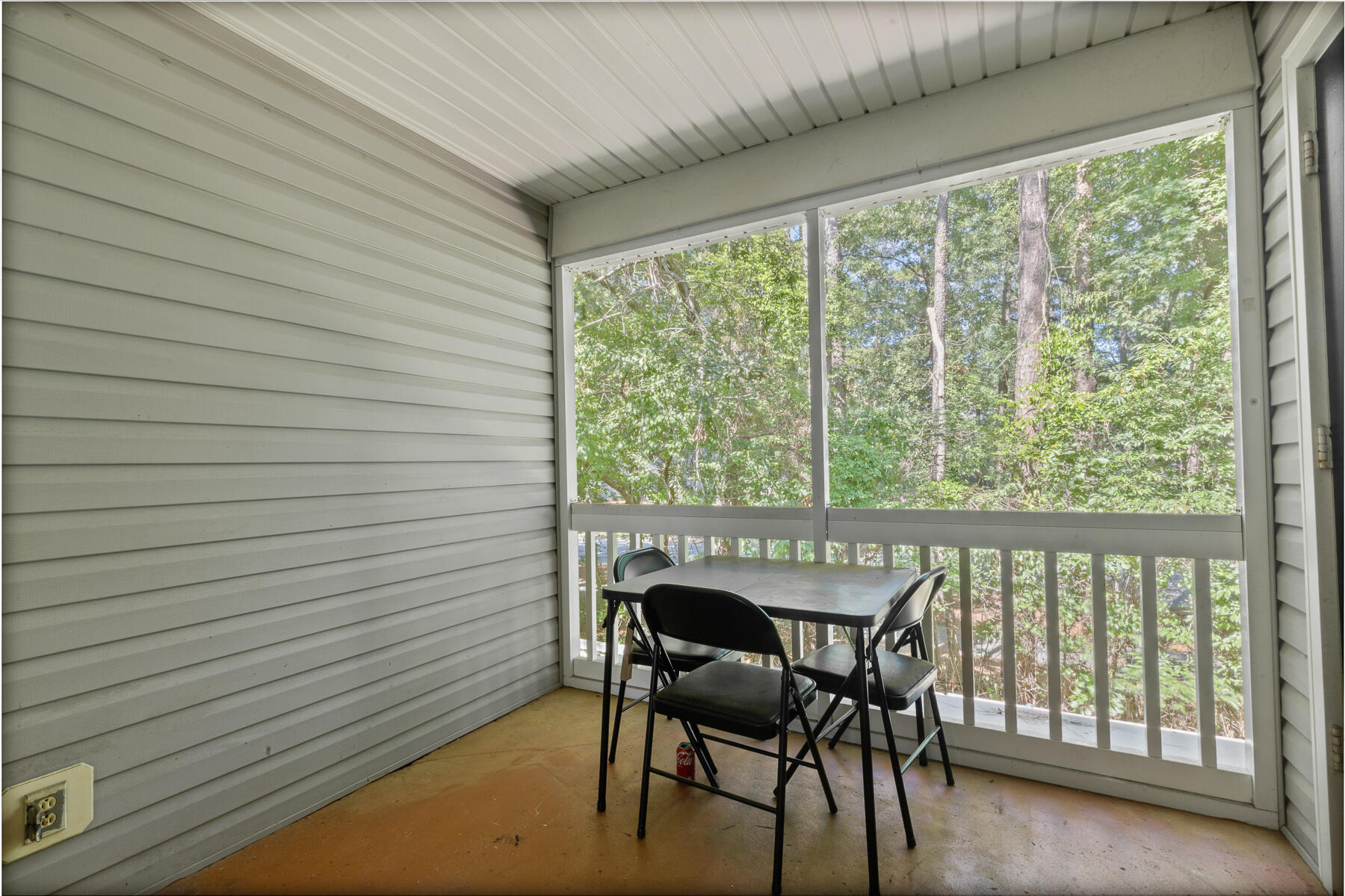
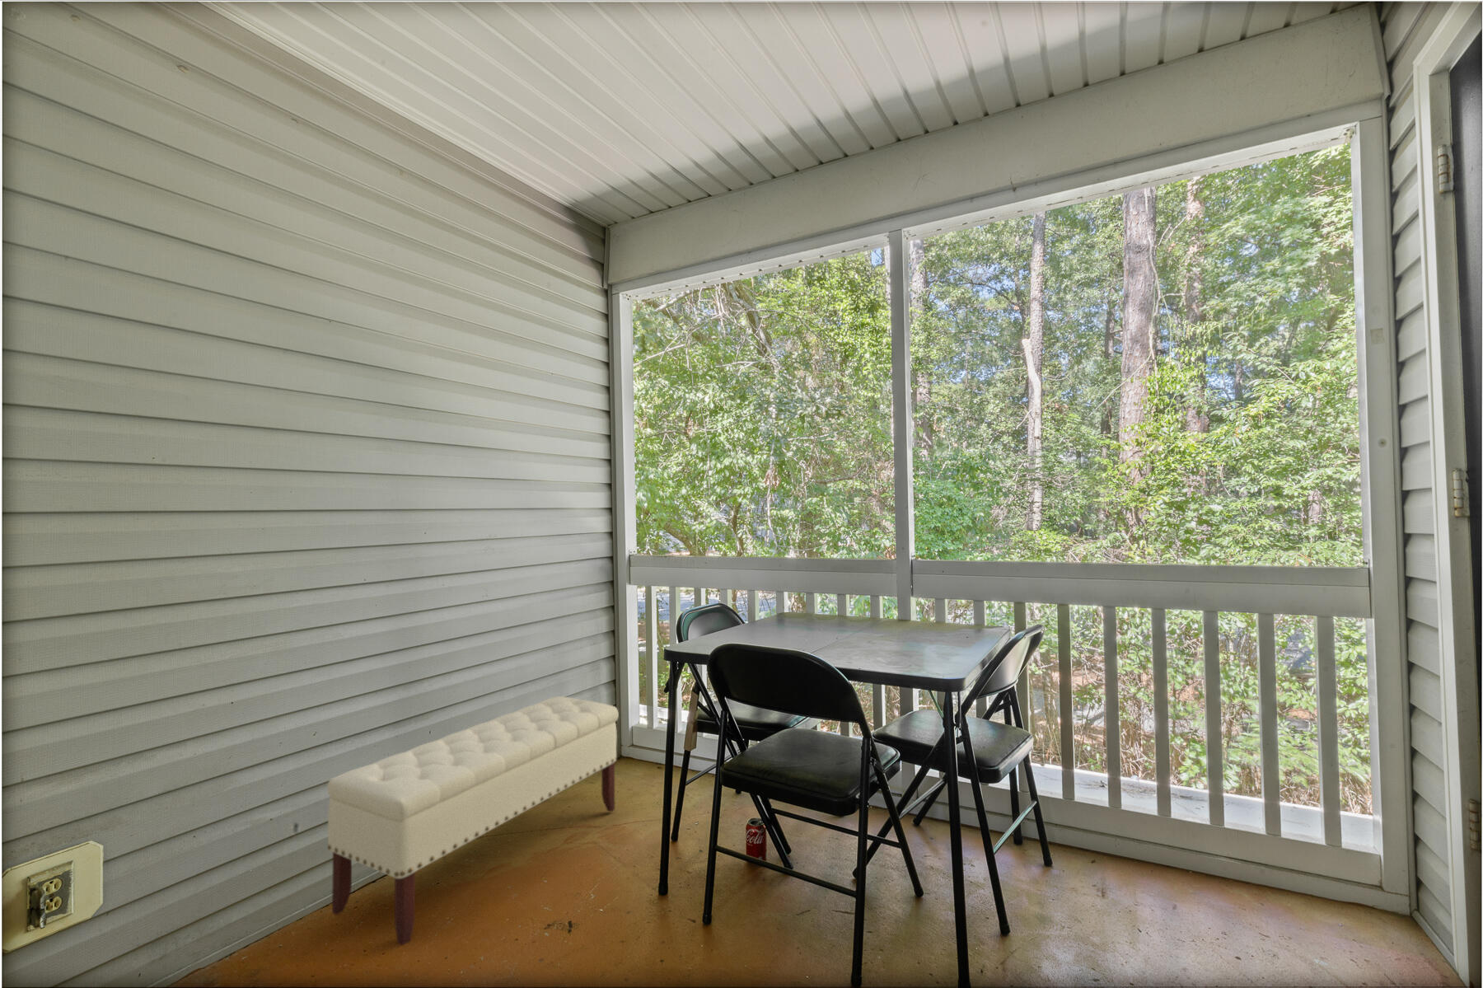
+ bench (494, 794)
